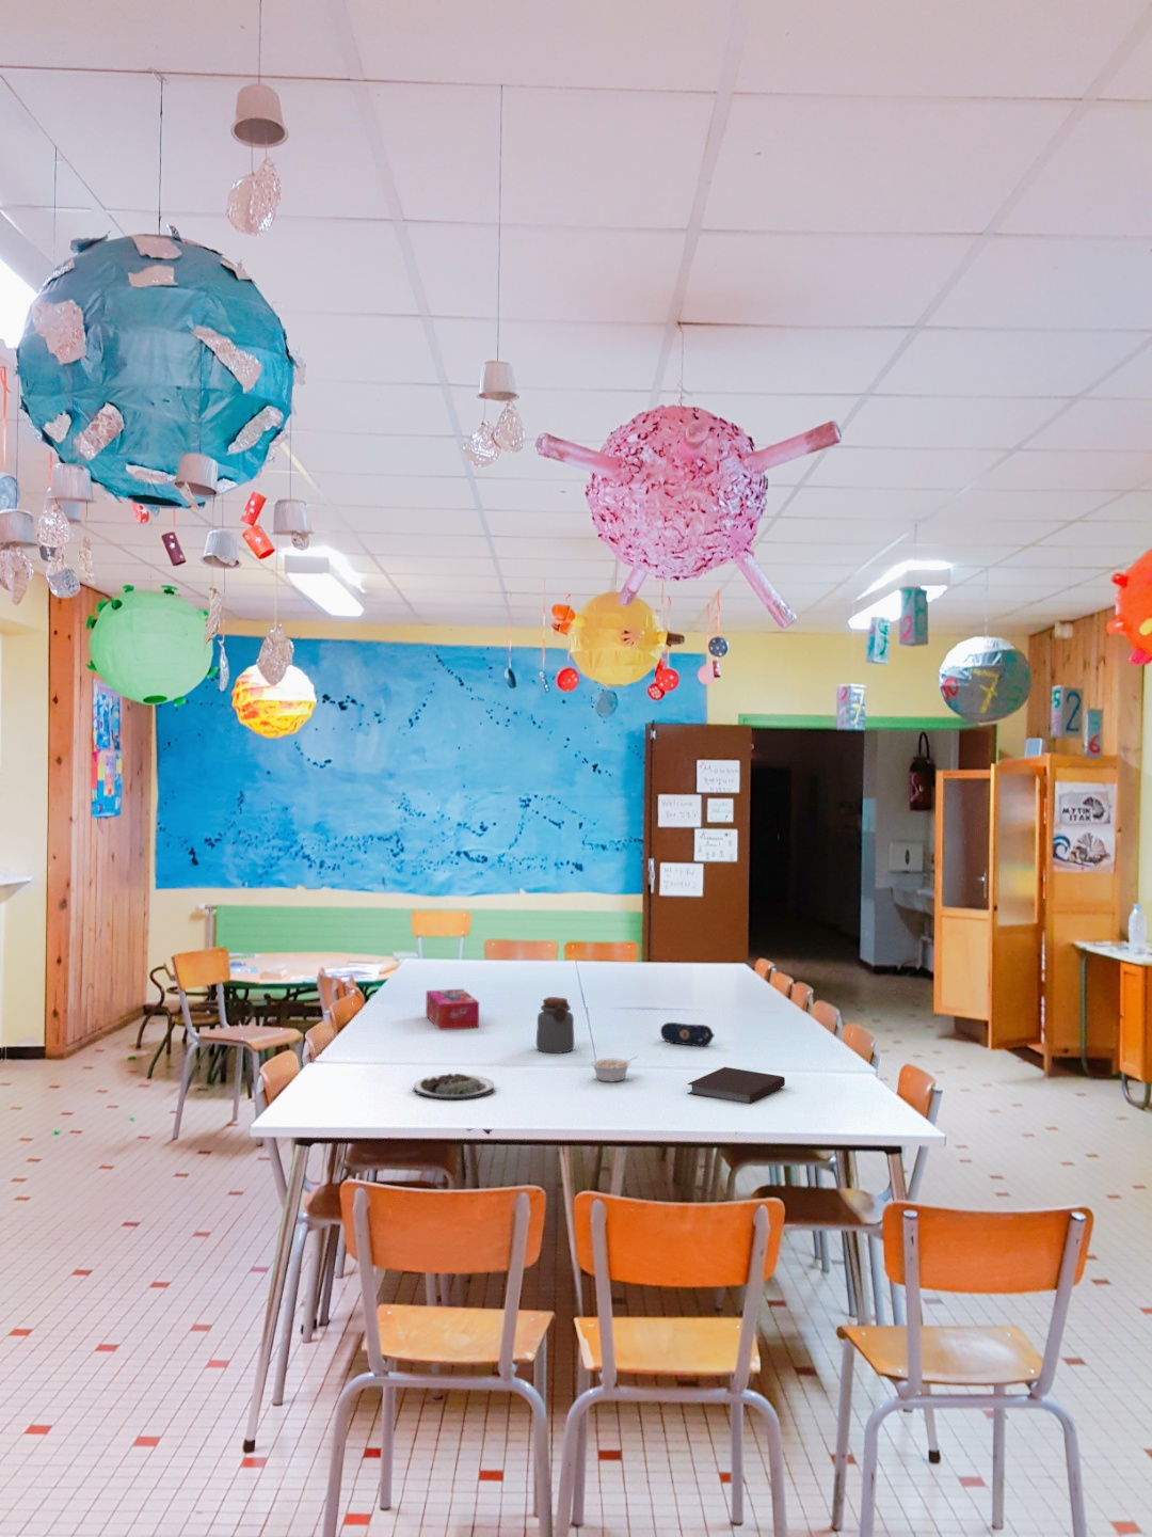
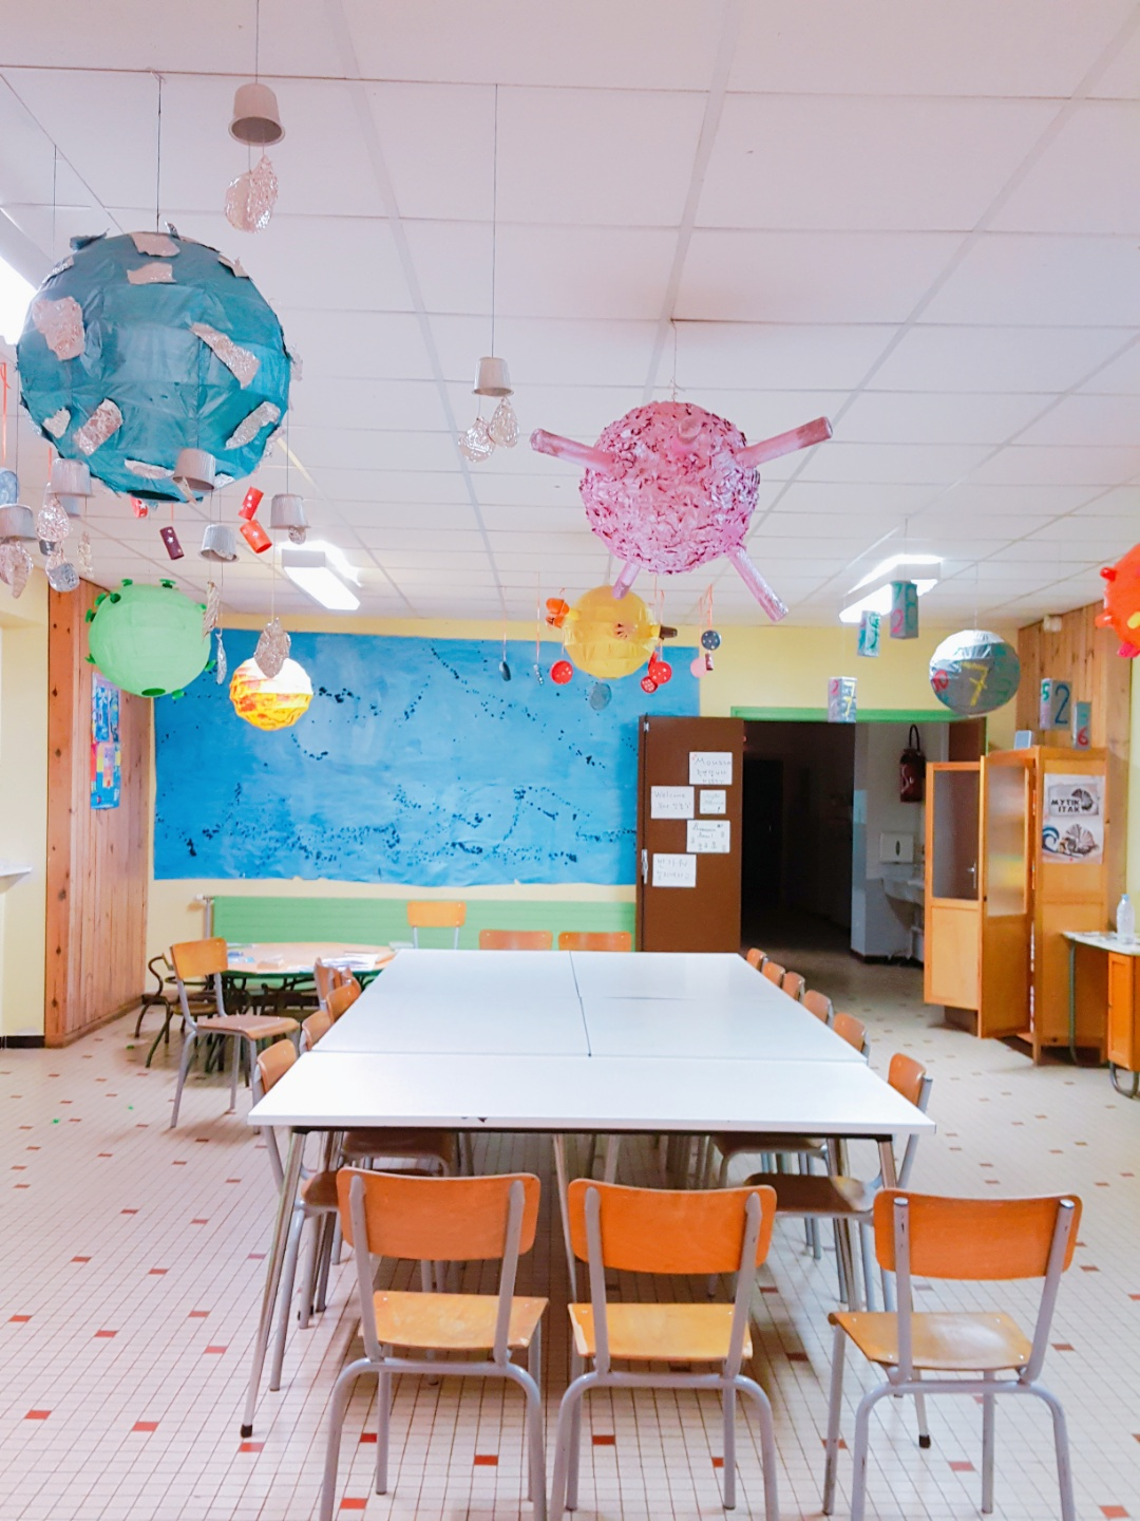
- pencil case (686, 1034)
- notebook (736, 1084)
- tissue box (451, 1008)
- jar (554, 1024)
- plate (454, 1083)
- legume (611, 1069)
